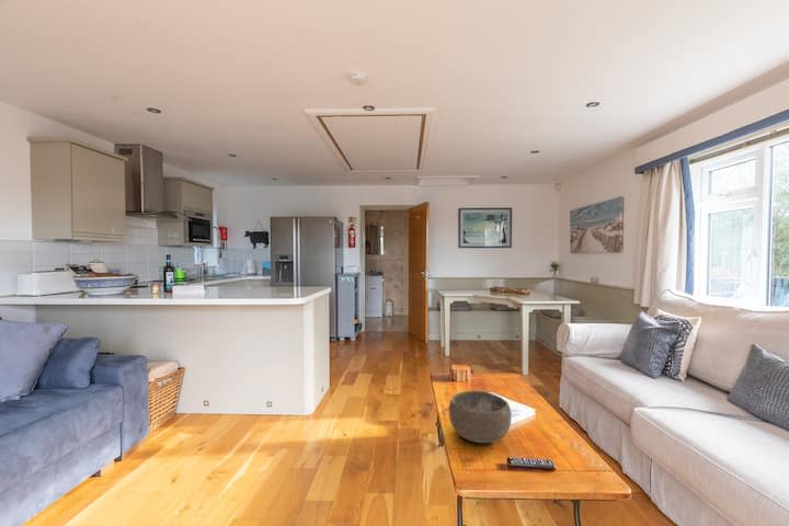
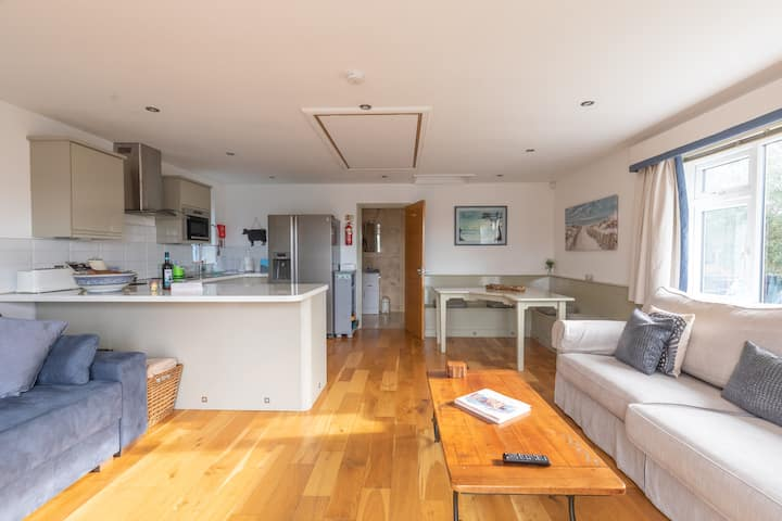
- bowl (479, 419)
